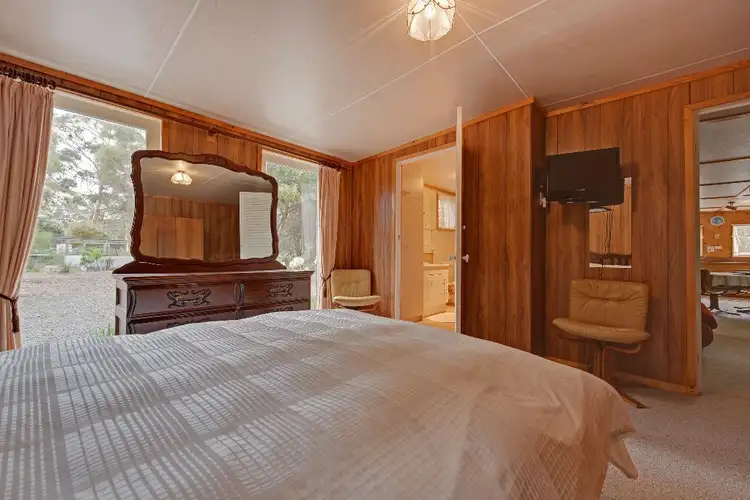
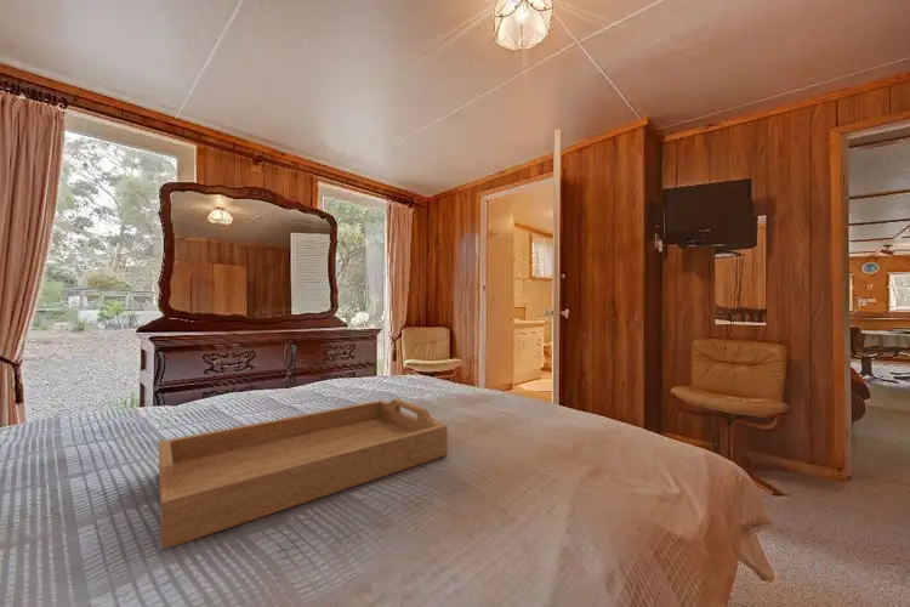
+ serving tray (311, 443)
